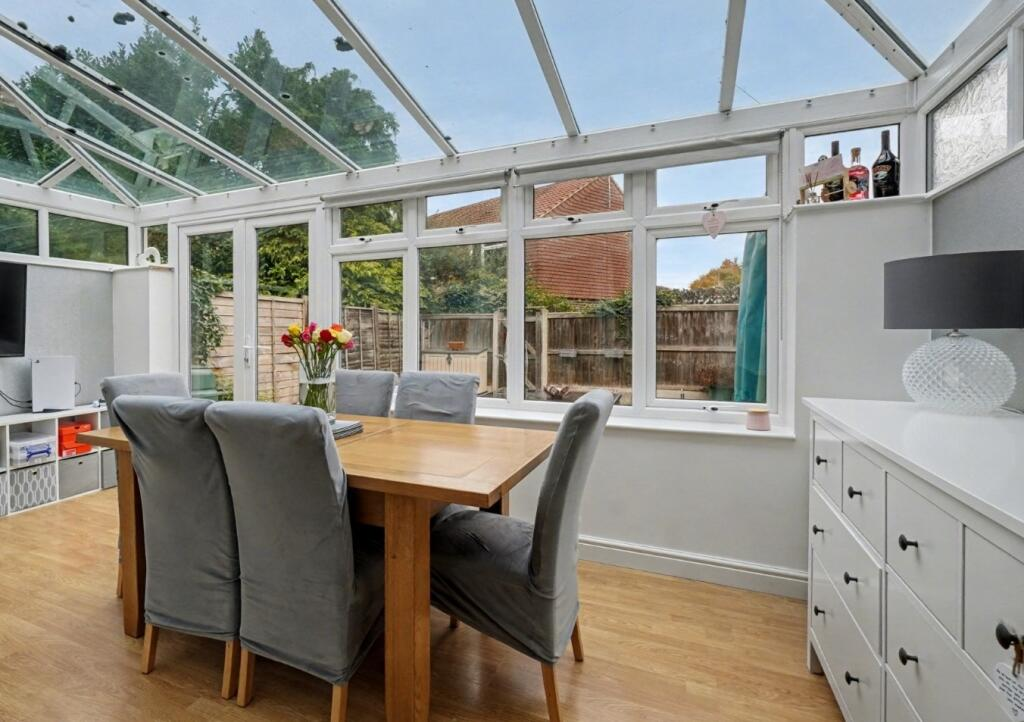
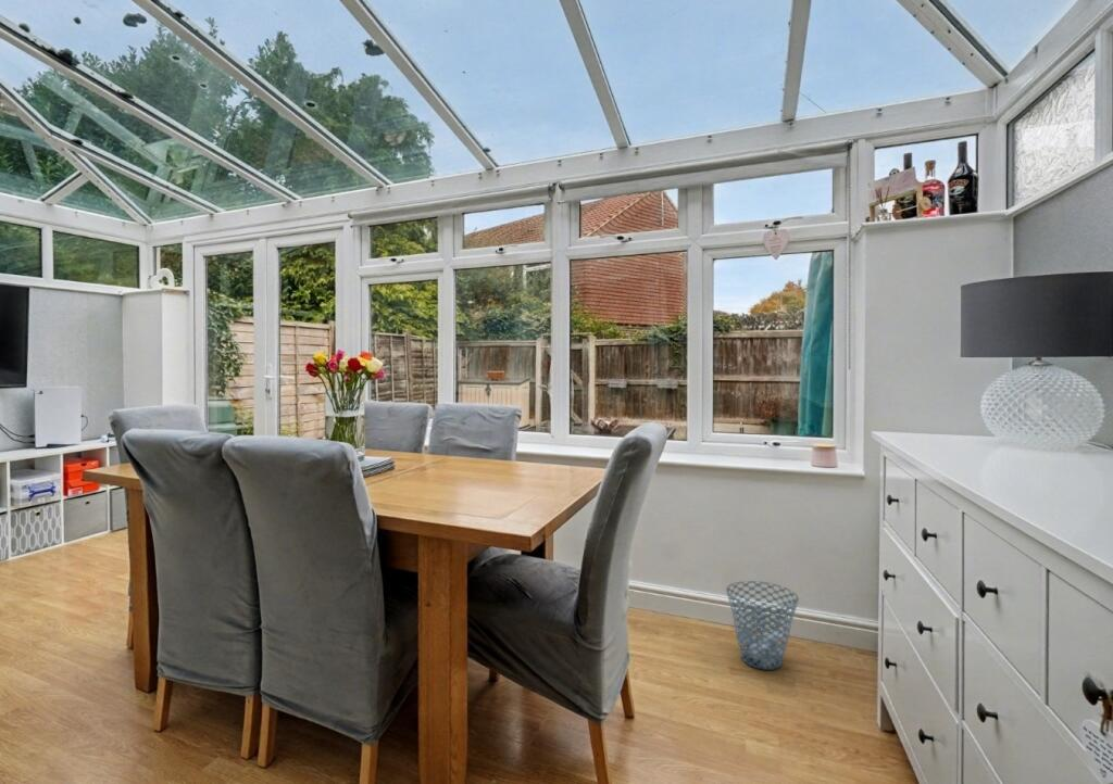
+ waste basket (761, 625)
